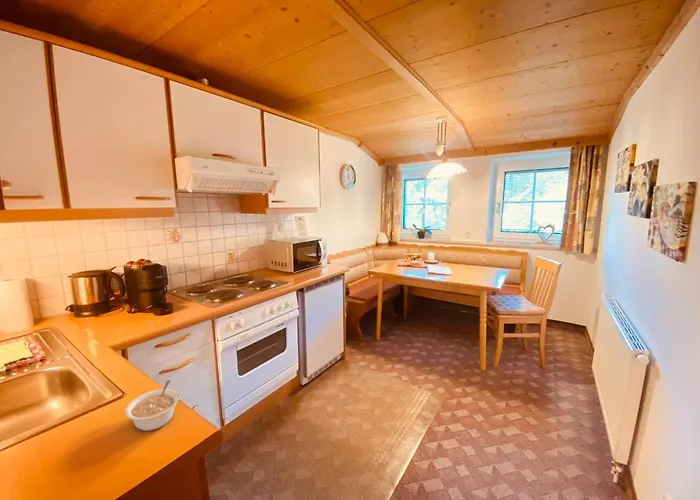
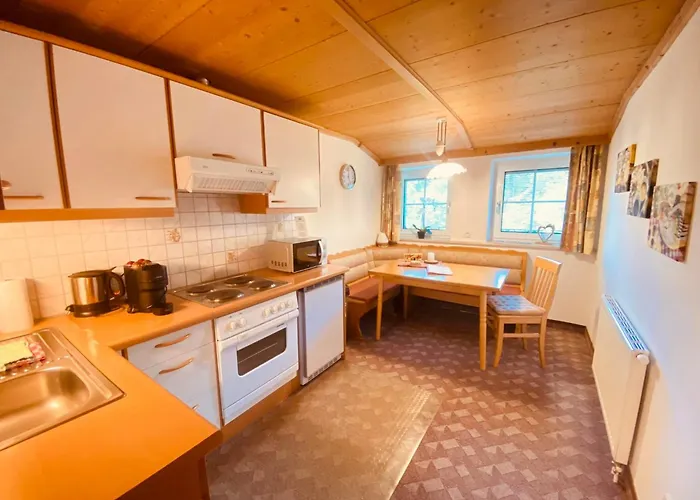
- legume (153, 408)
